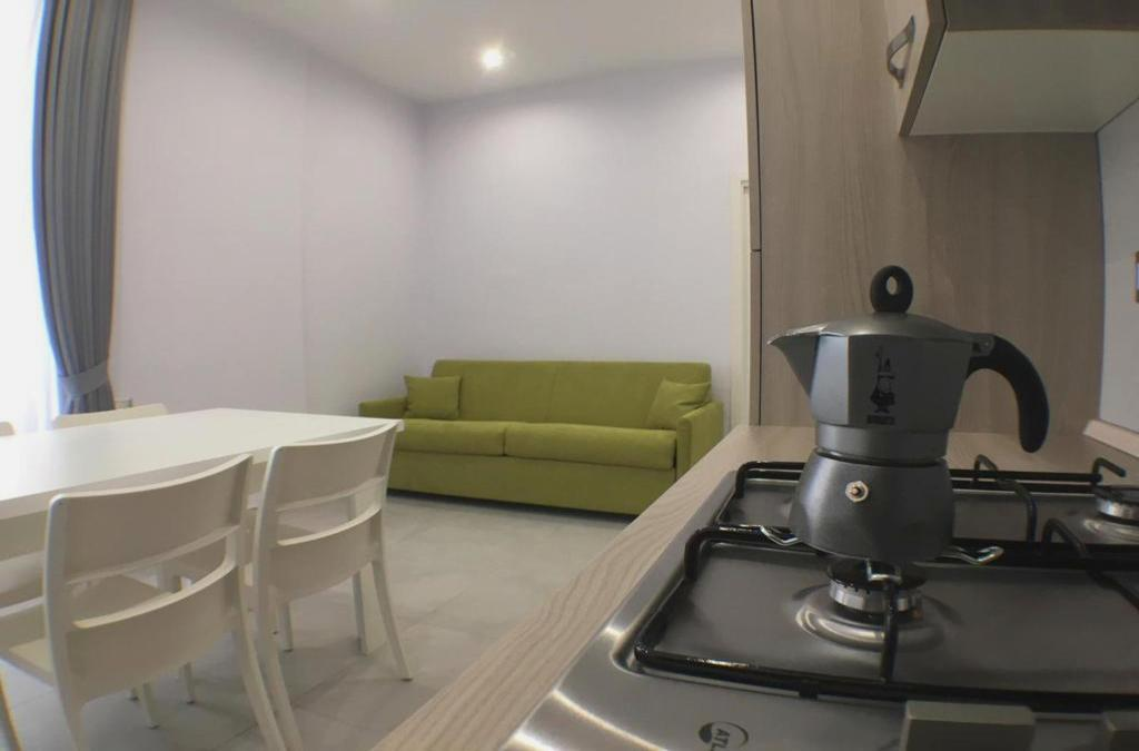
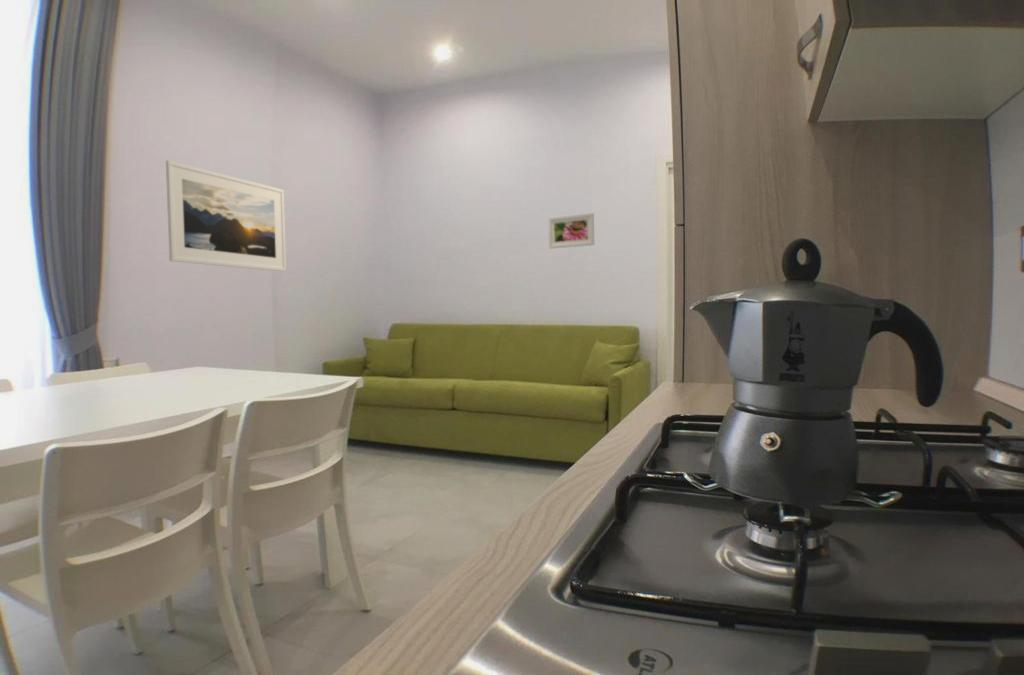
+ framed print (571, 231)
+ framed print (232, 221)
